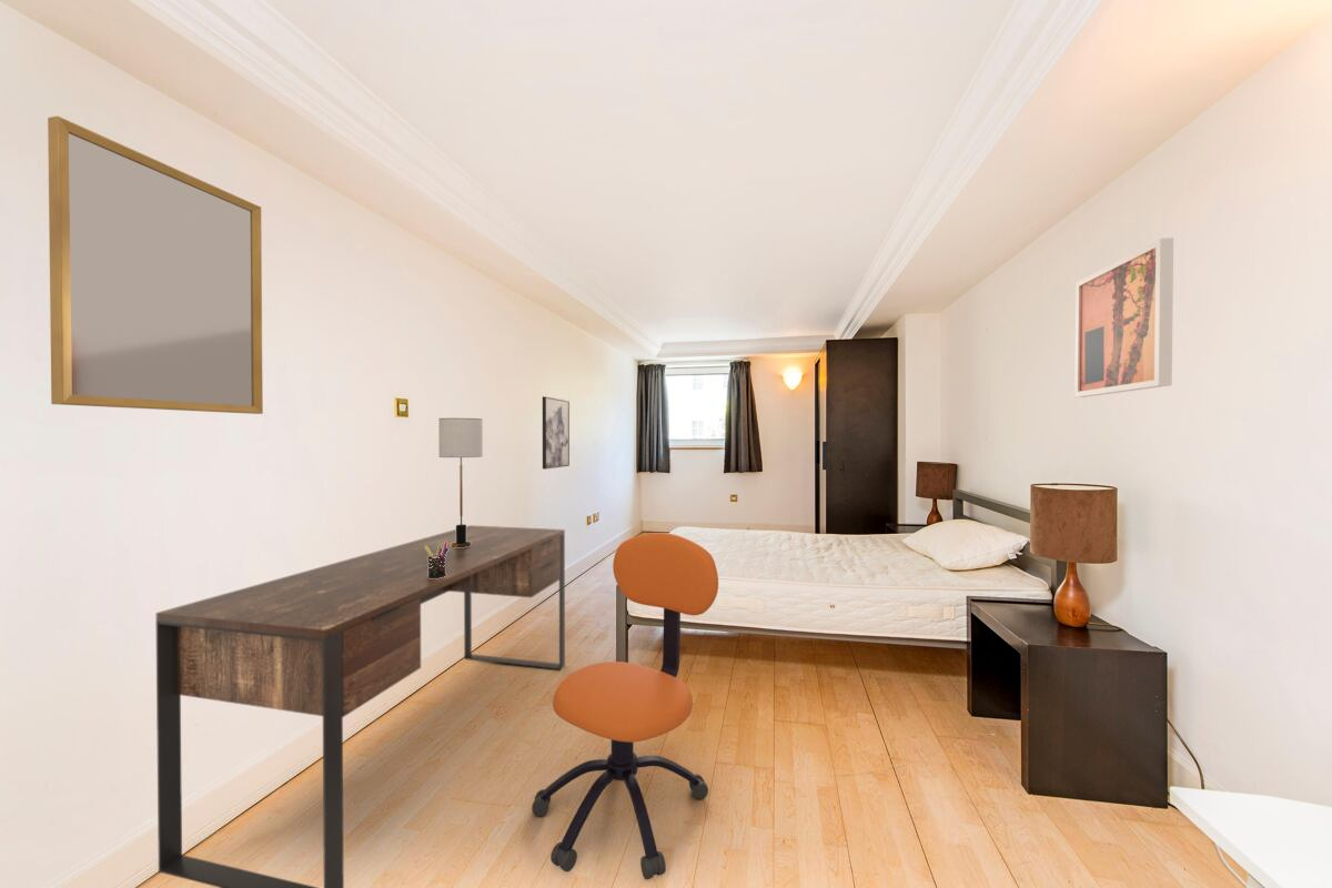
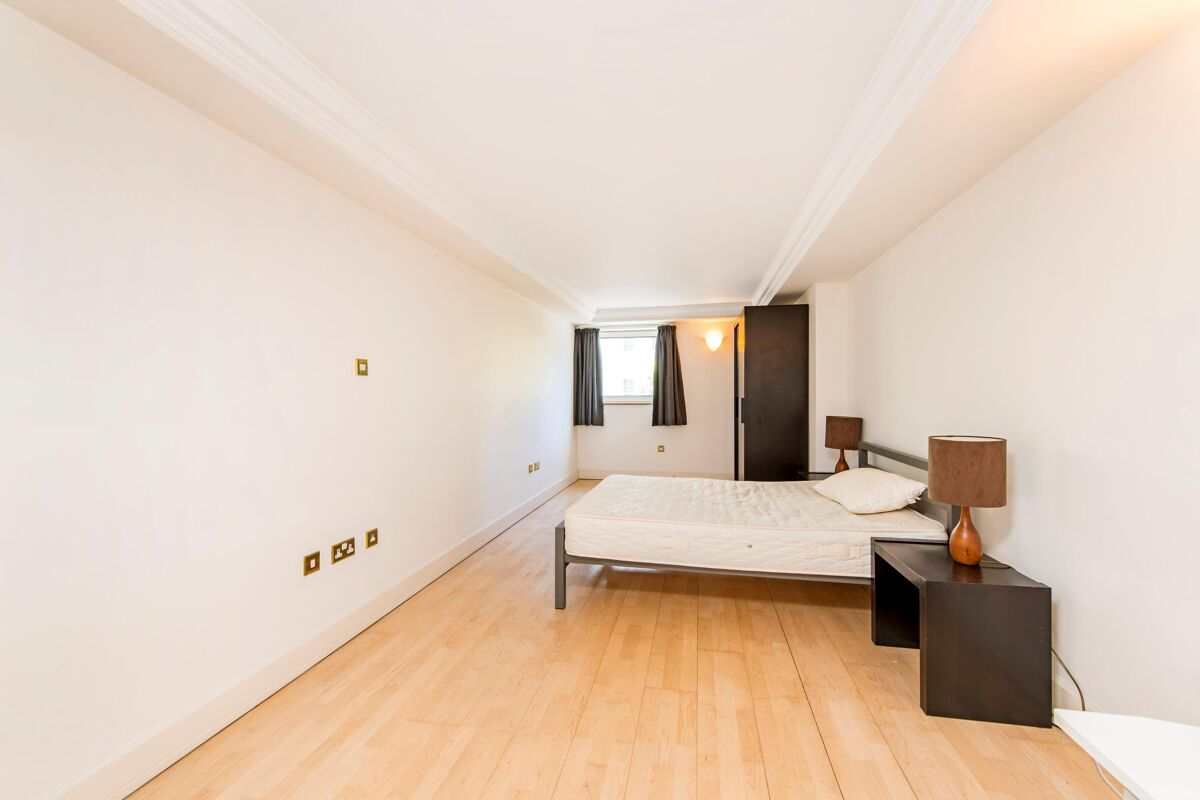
- pen holder (437, 557)
- home mirror (172, 290)
- desk (420, 647)
- wall art (1118, 327)
- wall art (556, 433)
- table lamp (461, 482)
- office chair (625, 677)
